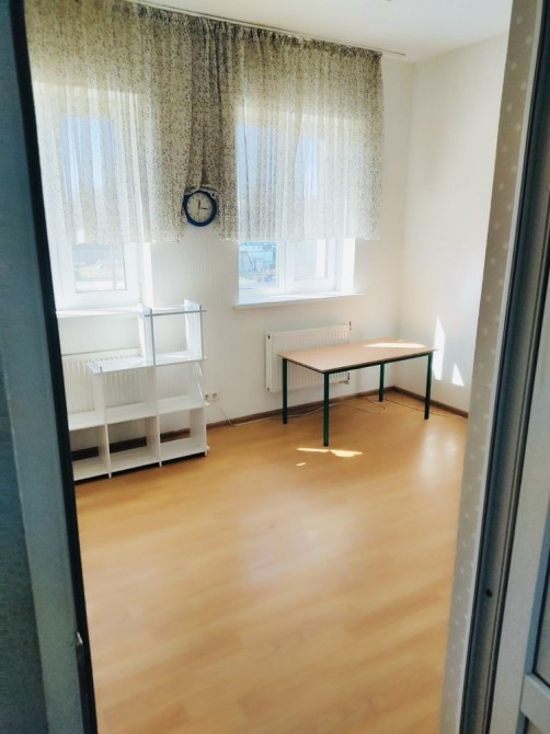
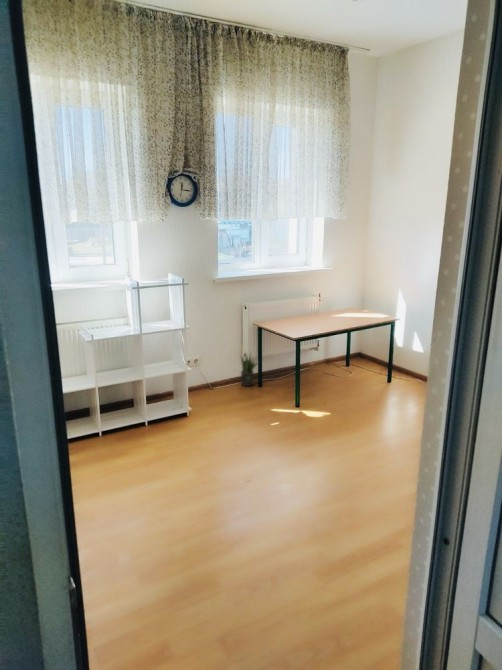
+ potted plant (248, 368)
